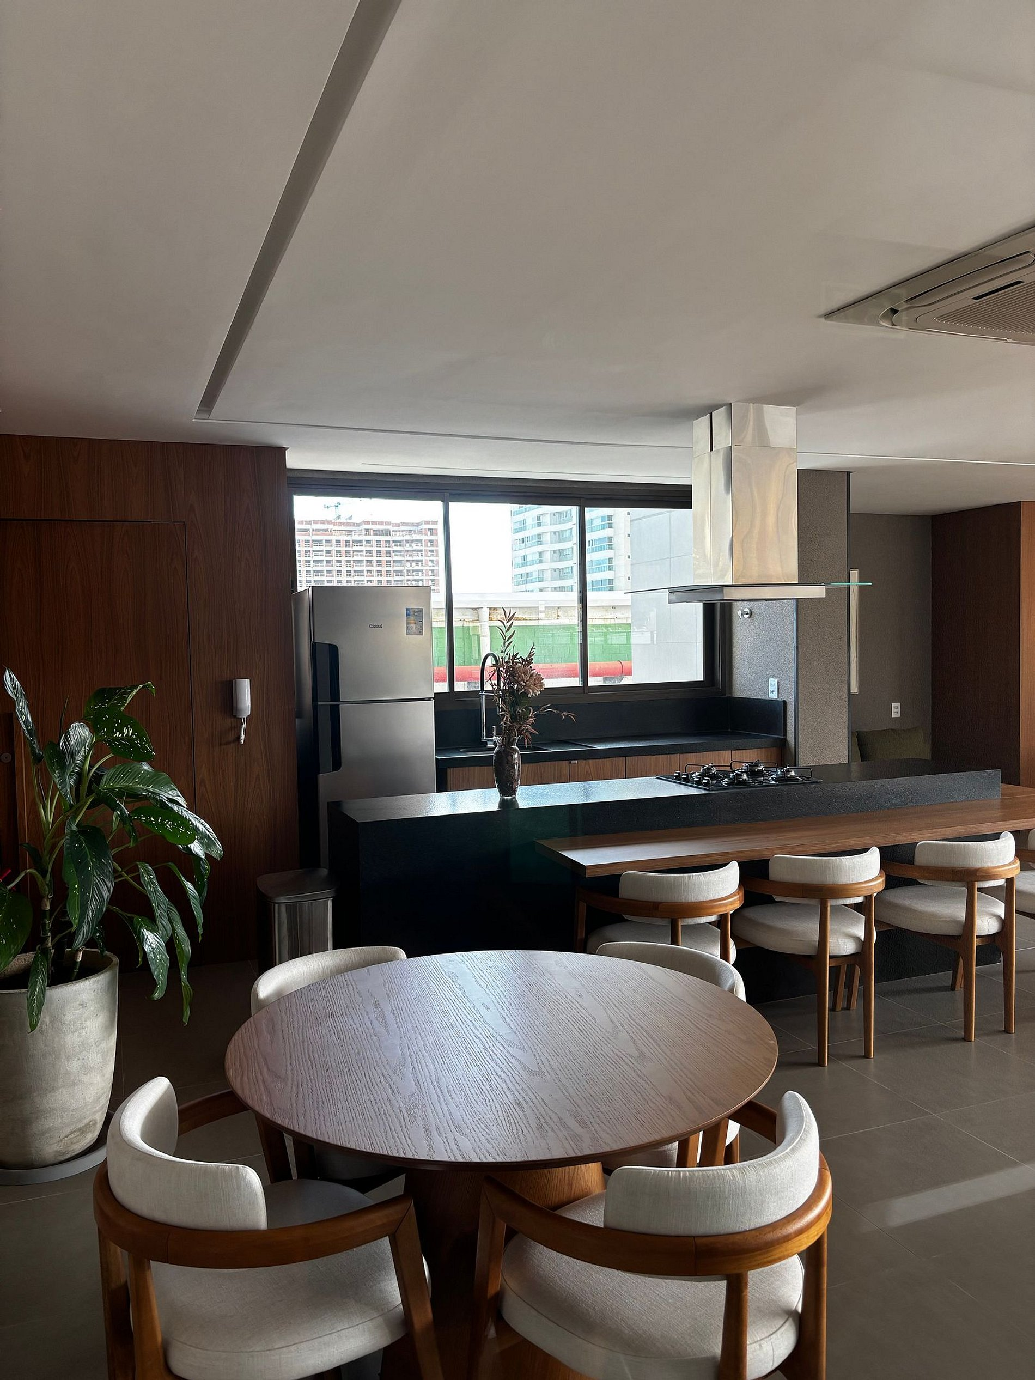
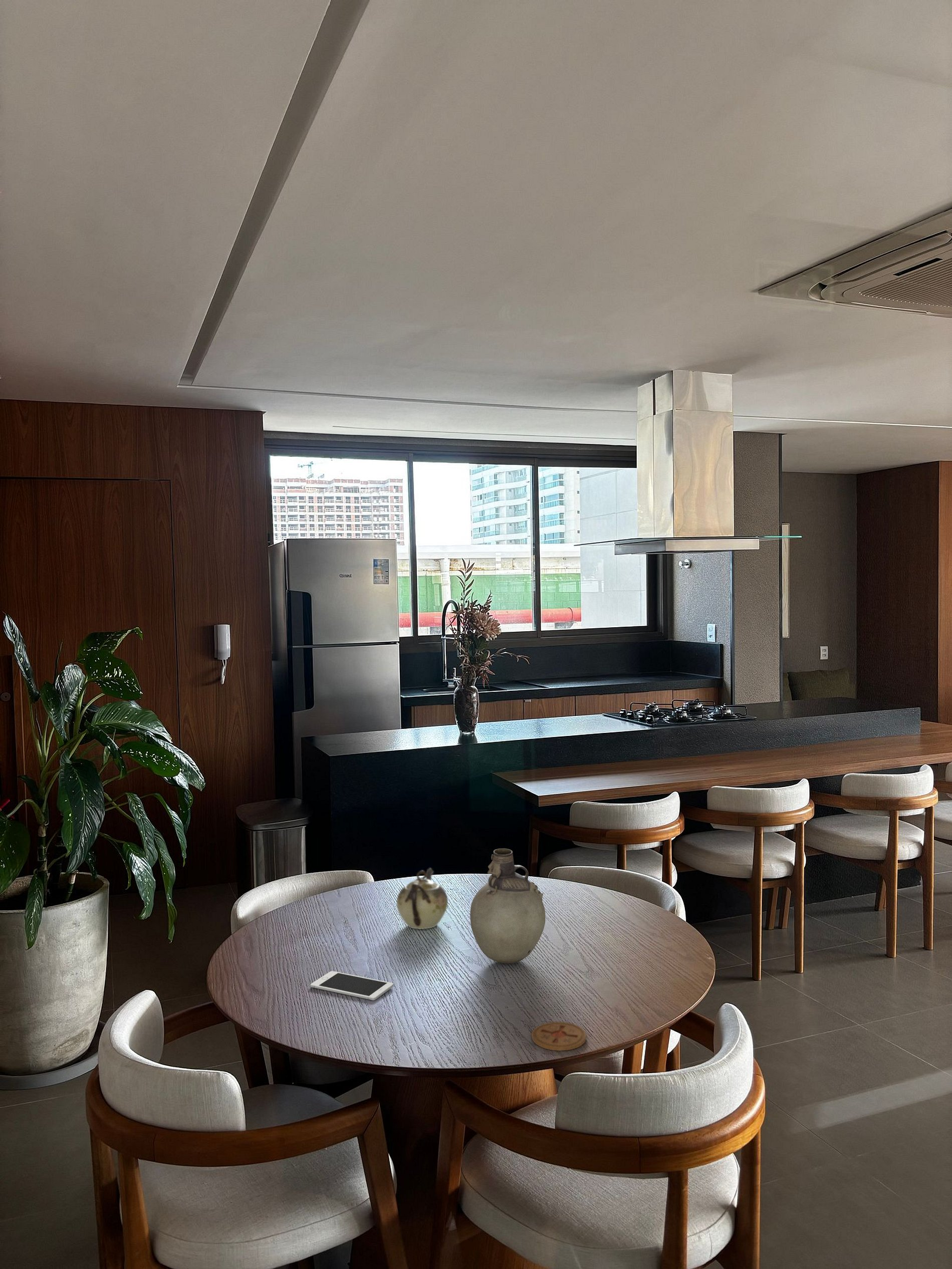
+ vase (508, 906)
+ teapot (423, 896)
+ cell phone (352, 985)
+ coaster (559, 1036)
